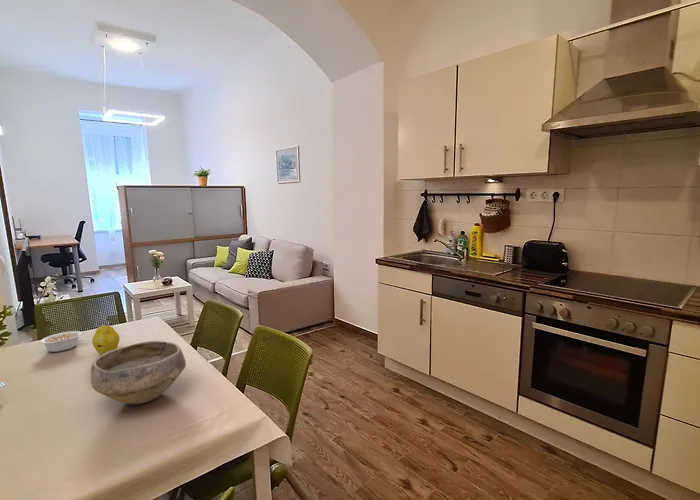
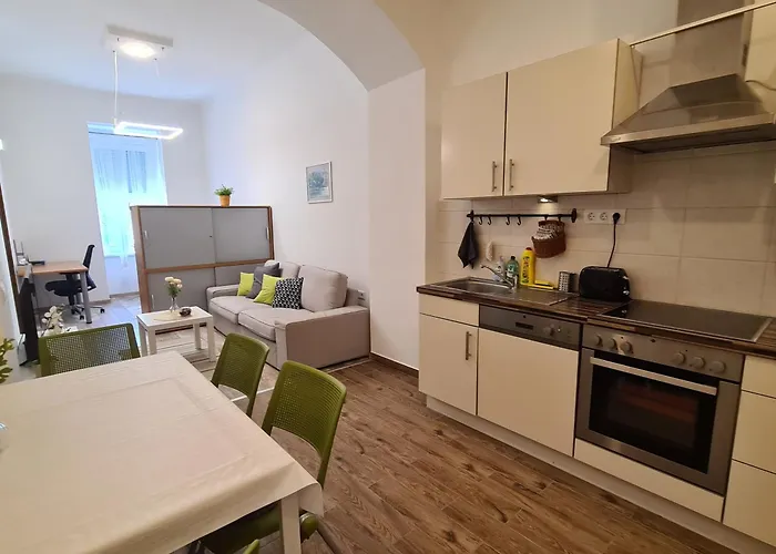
- bowl (141, 375)
- legume (63, 340)
- fruit (105, 338)
